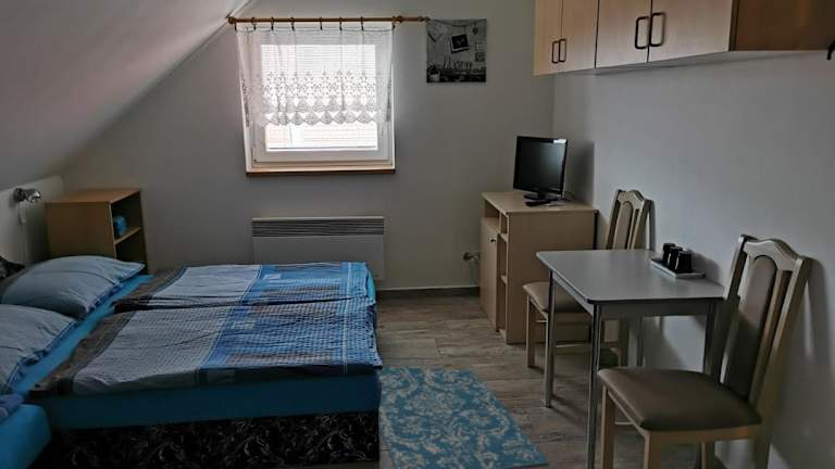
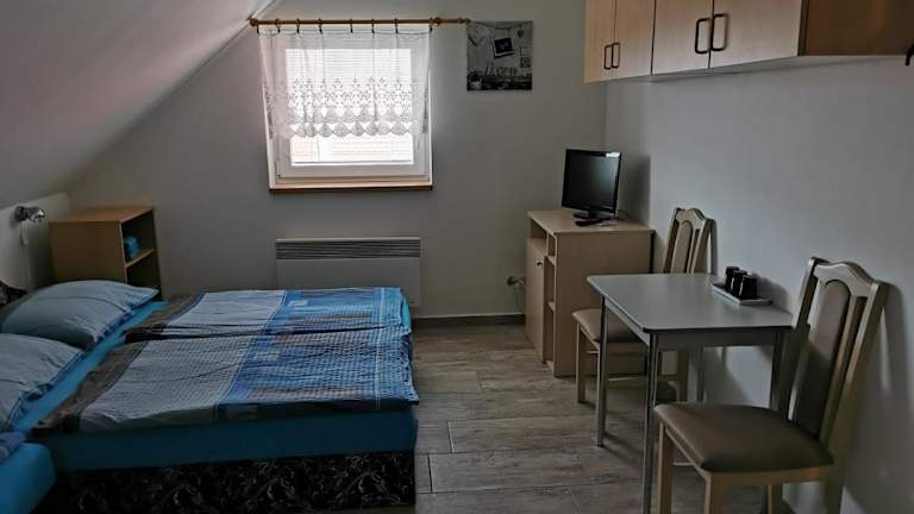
- rug (436, 404)
